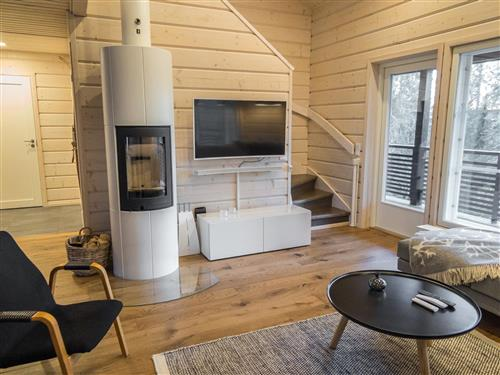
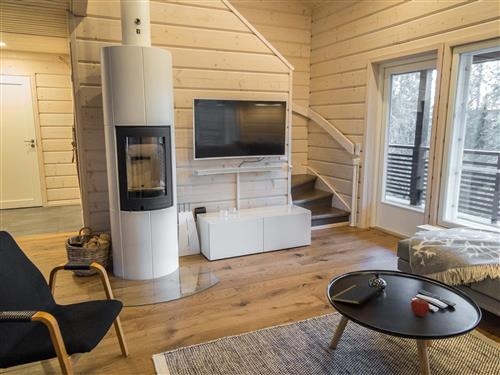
+ notepad (355, 293)
+ apple (420, 307)
